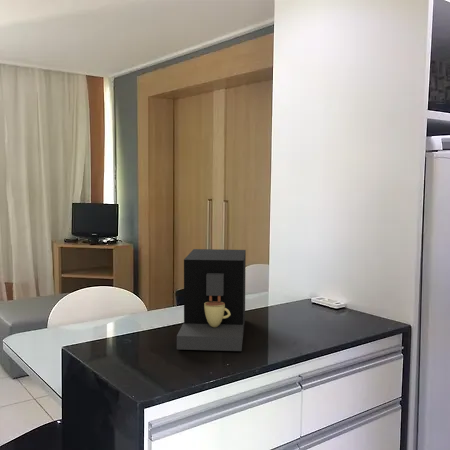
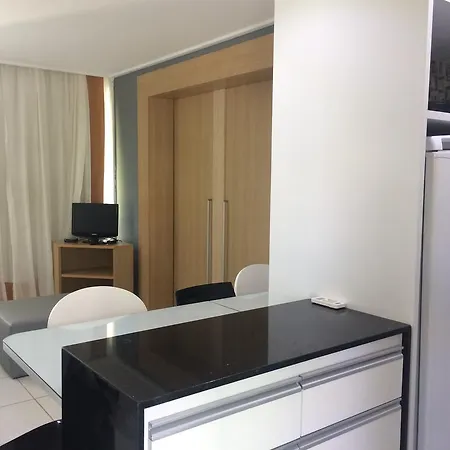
- coffee maker (214, 295)
